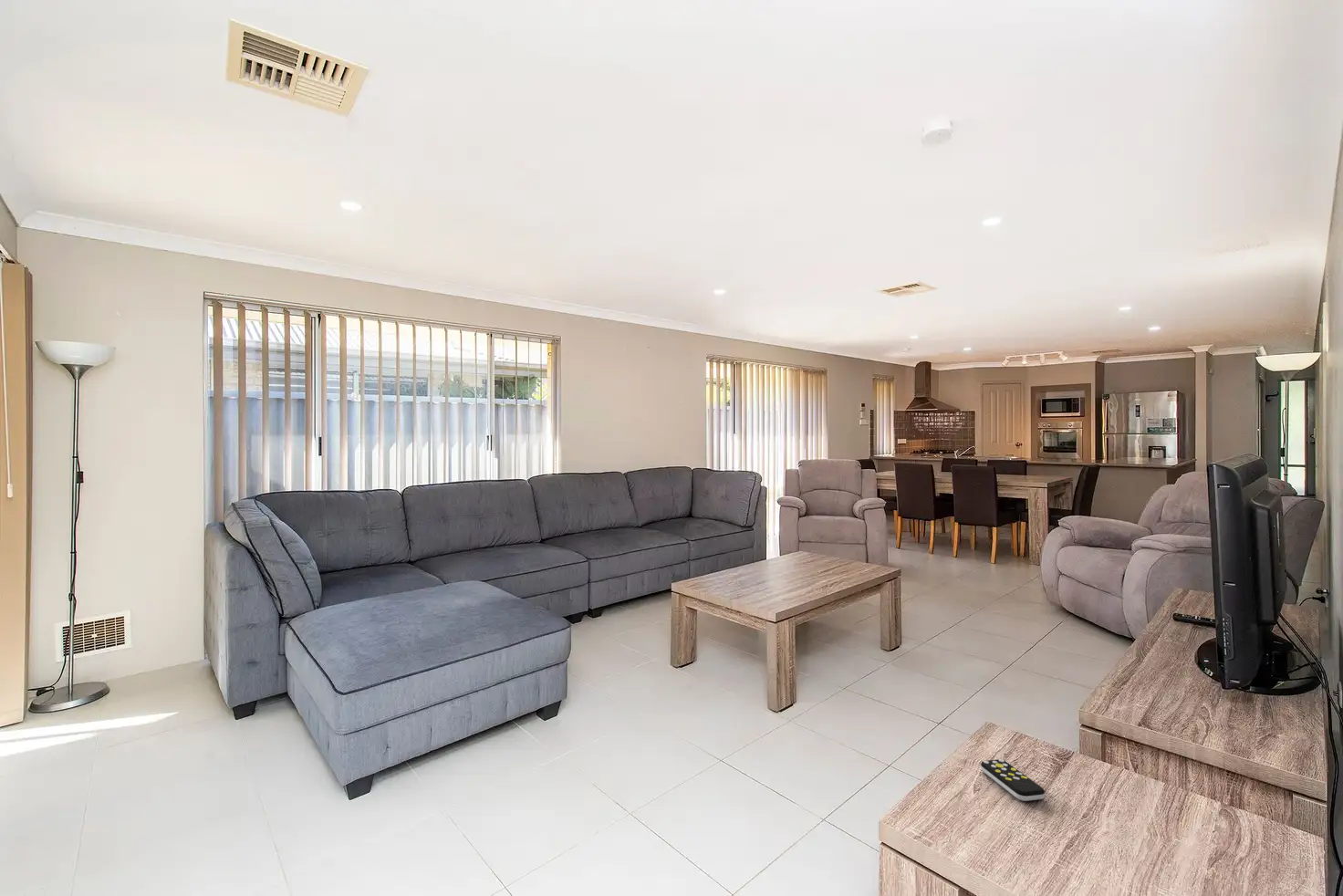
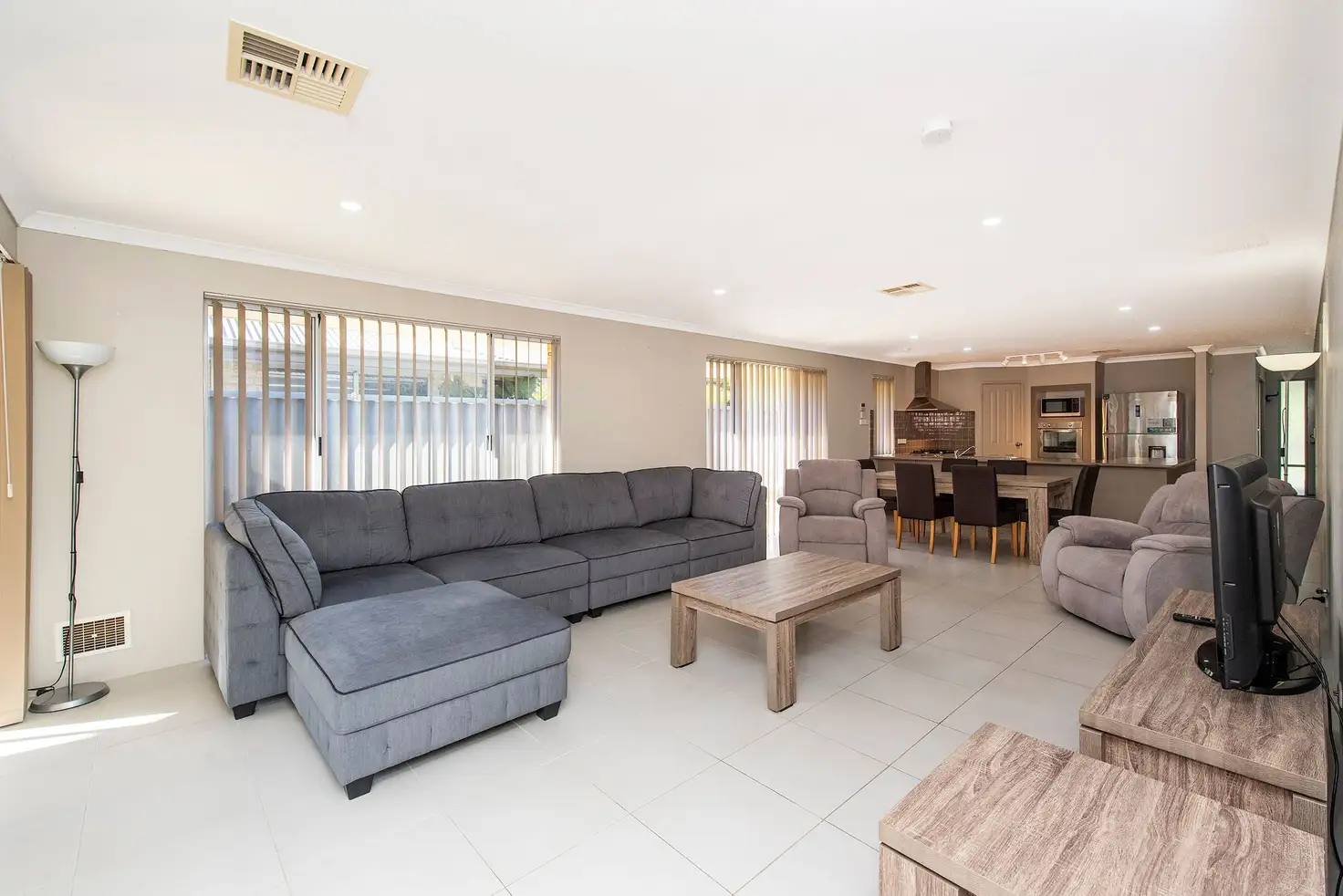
- remote control (1011, 778)
